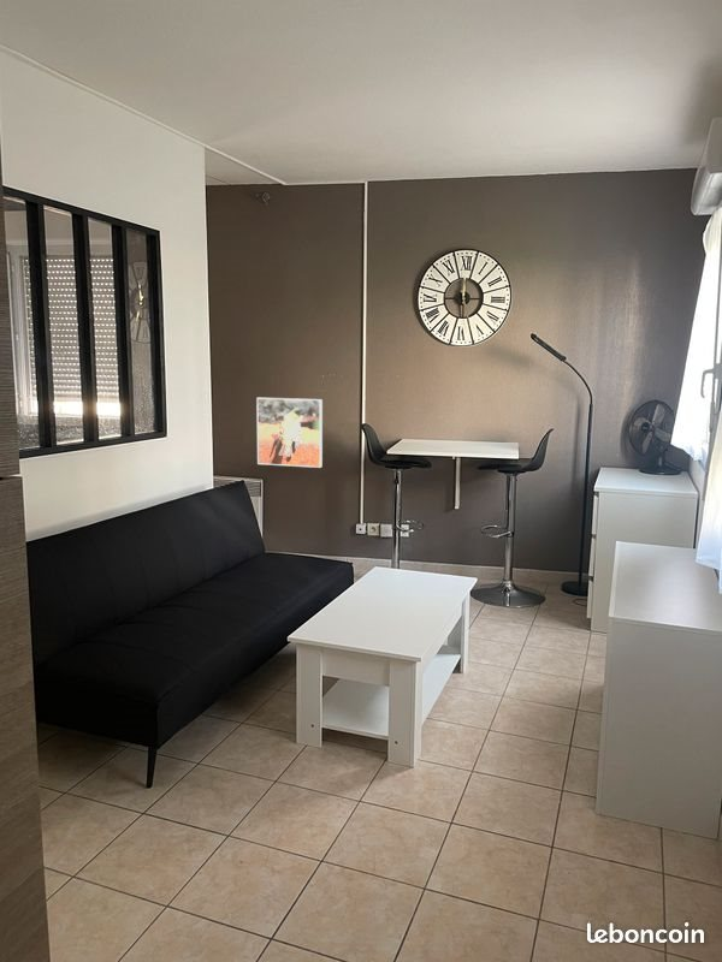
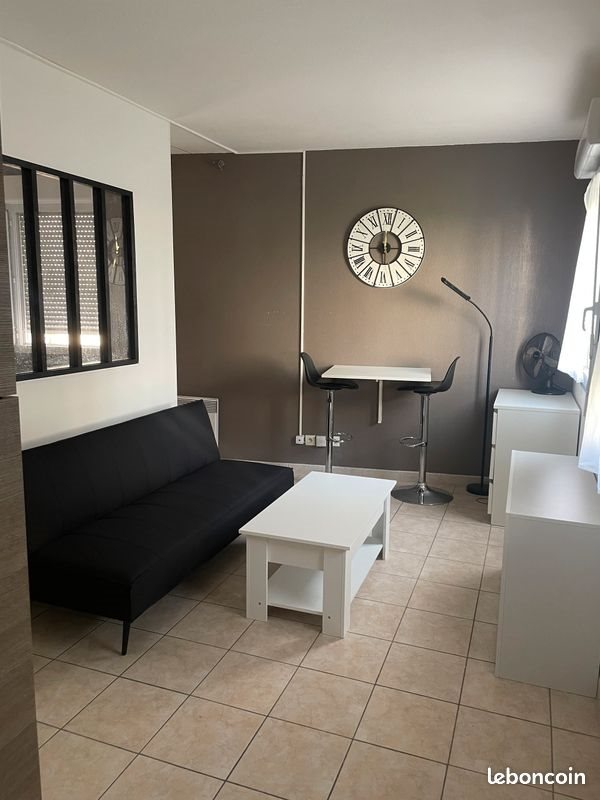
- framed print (289, 432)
